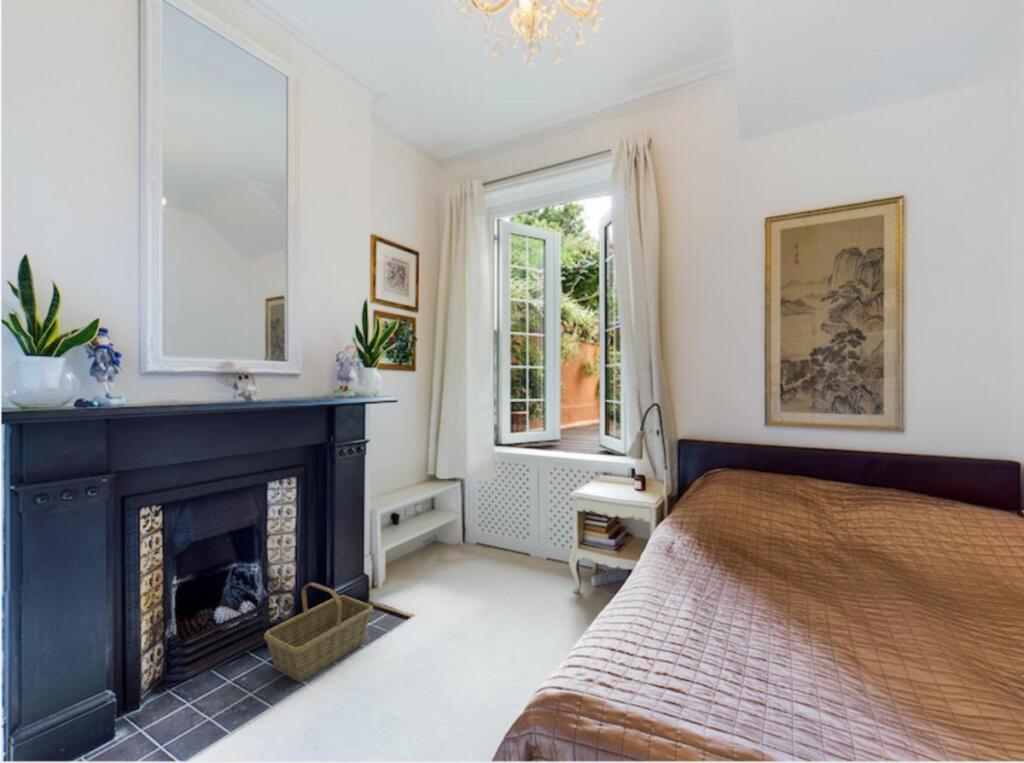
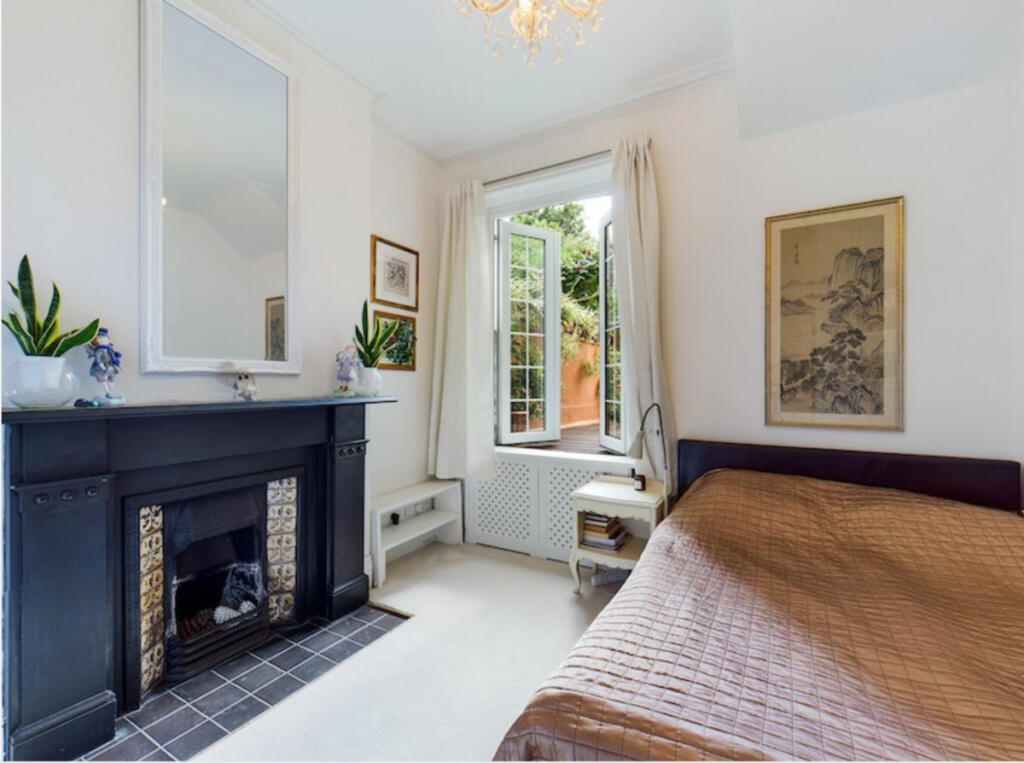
- basket (321, 620)
